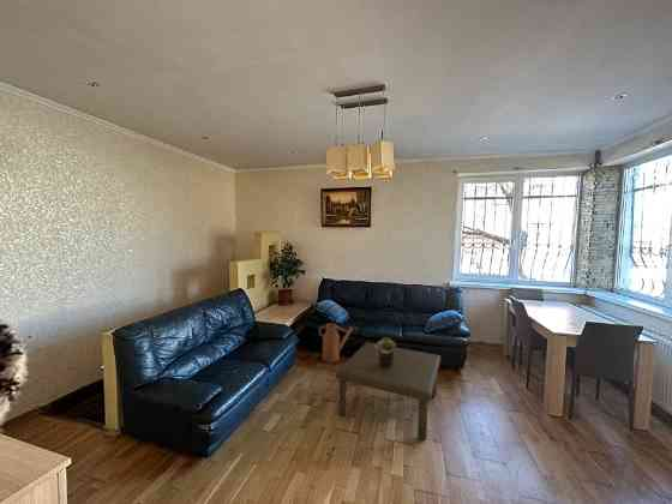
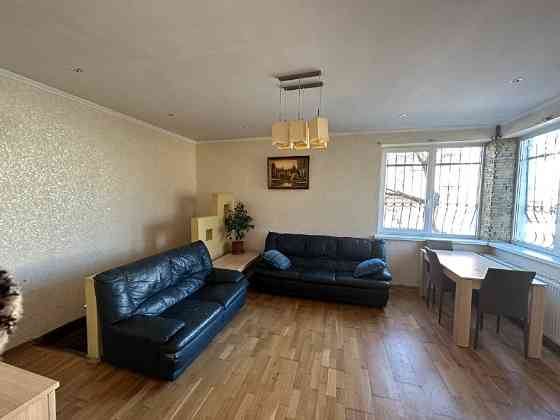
- potted plant (384, 350)
- coffee table (391, 383)
- watering can (335, 342)
